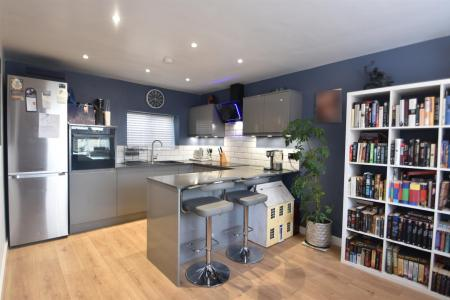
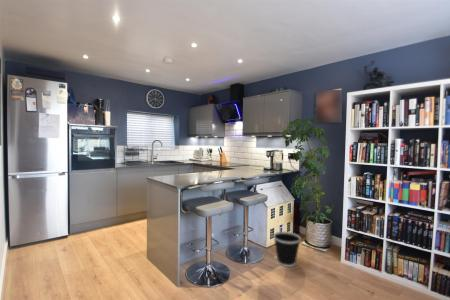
+ wastebasket (286, 249)
